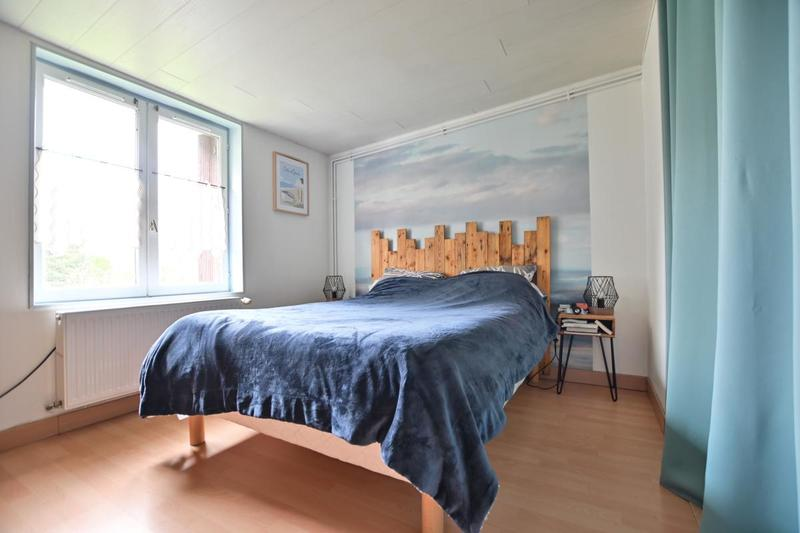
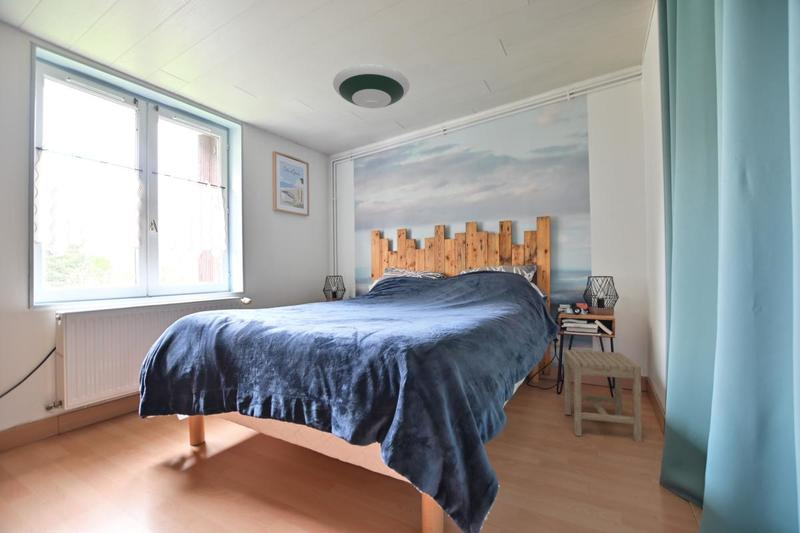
+ stool (599, 396)
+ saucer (371, 96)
